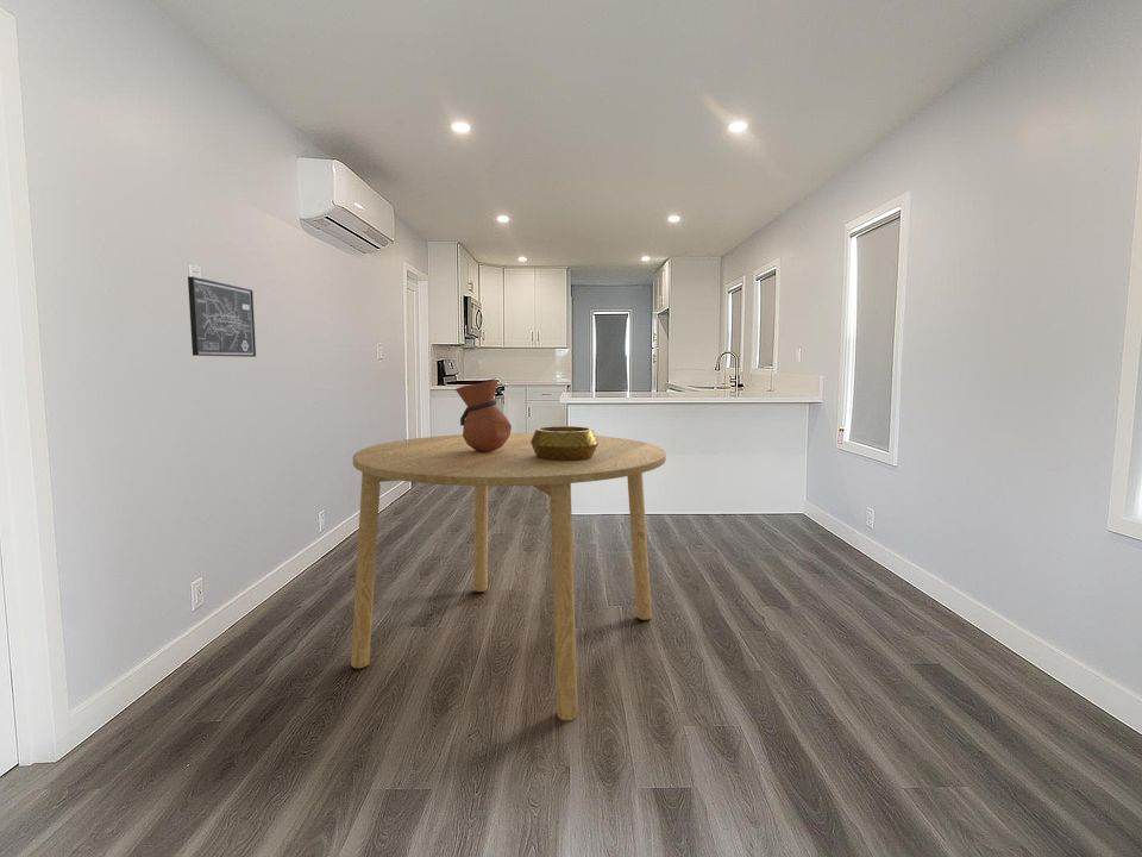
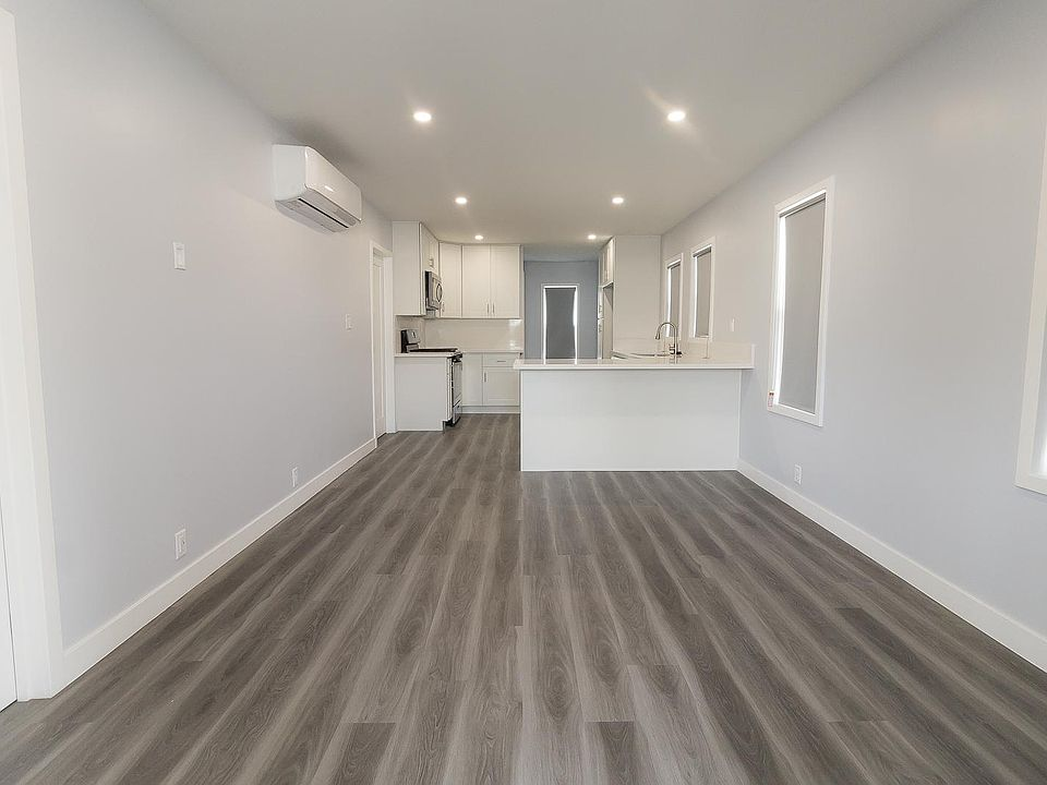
- vase (482, 414)
- dining table (487, 545)
- decorative bowl (564, 442)
- wall art (225, 320)
